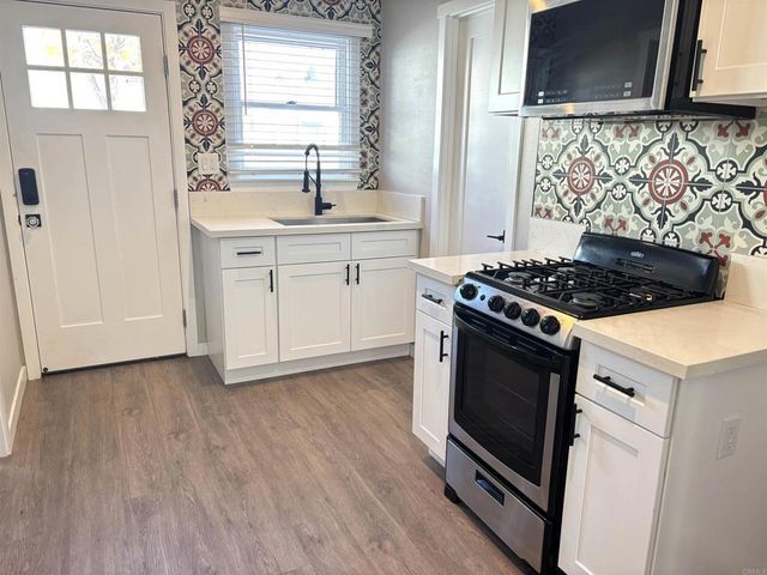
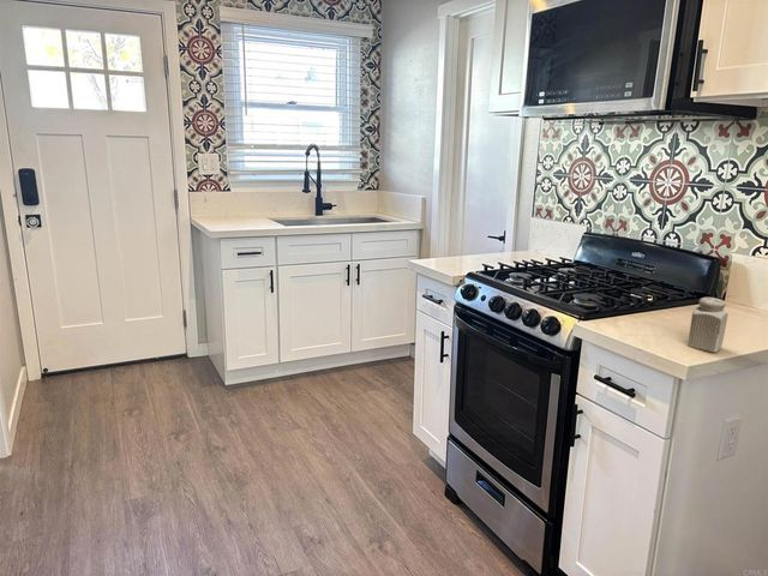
+ salt shaker (708, 323)
